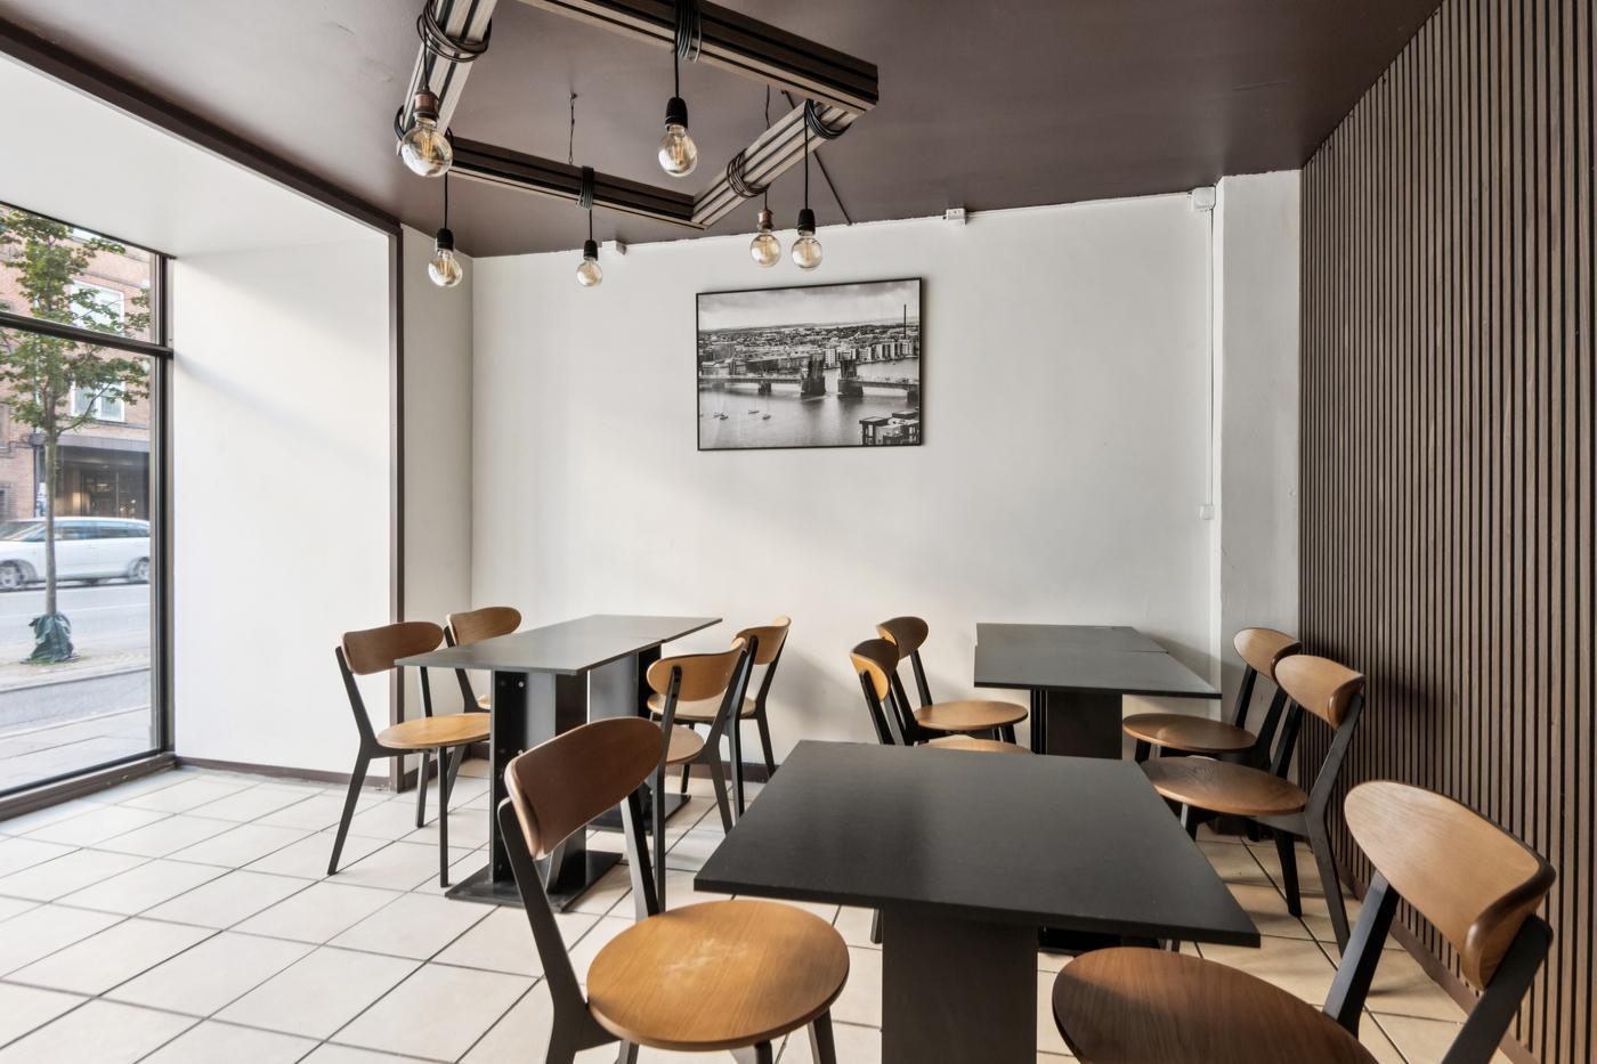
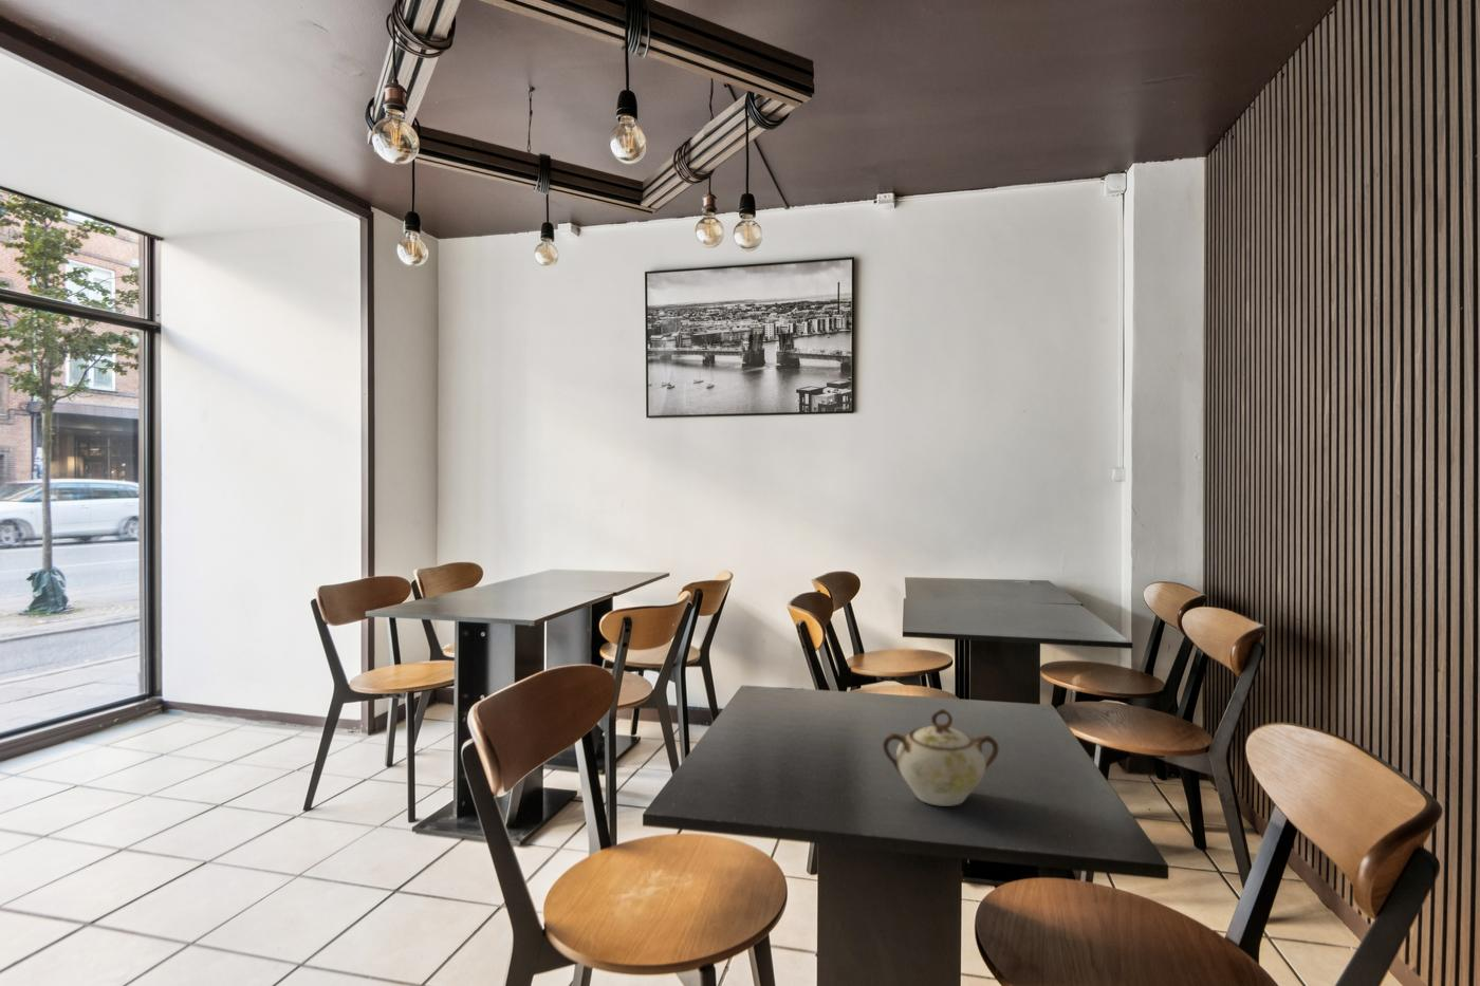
+ sugar bowl (940, 753)
